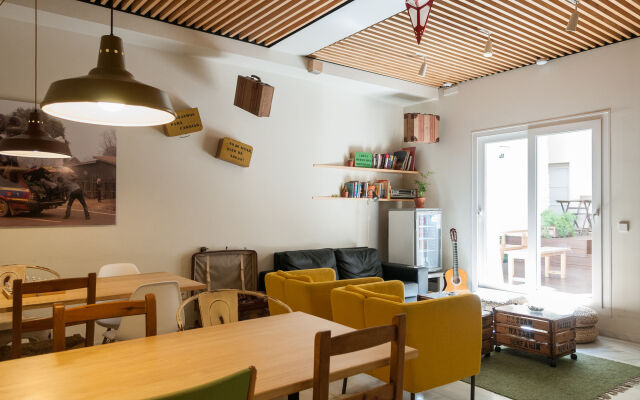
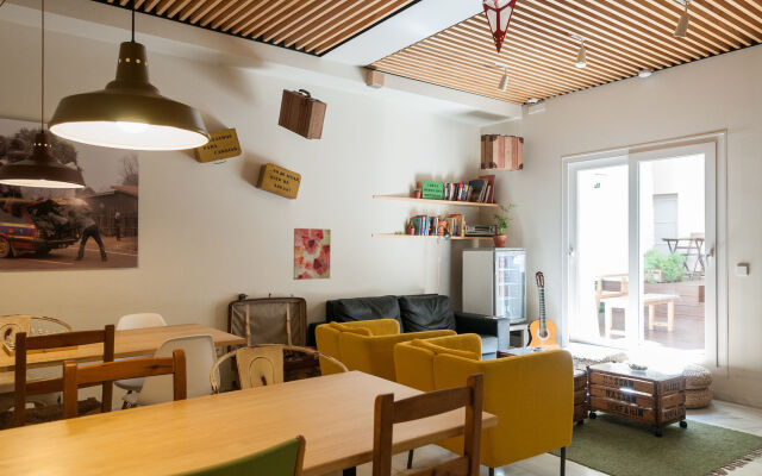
+ wall art (312, 253)
